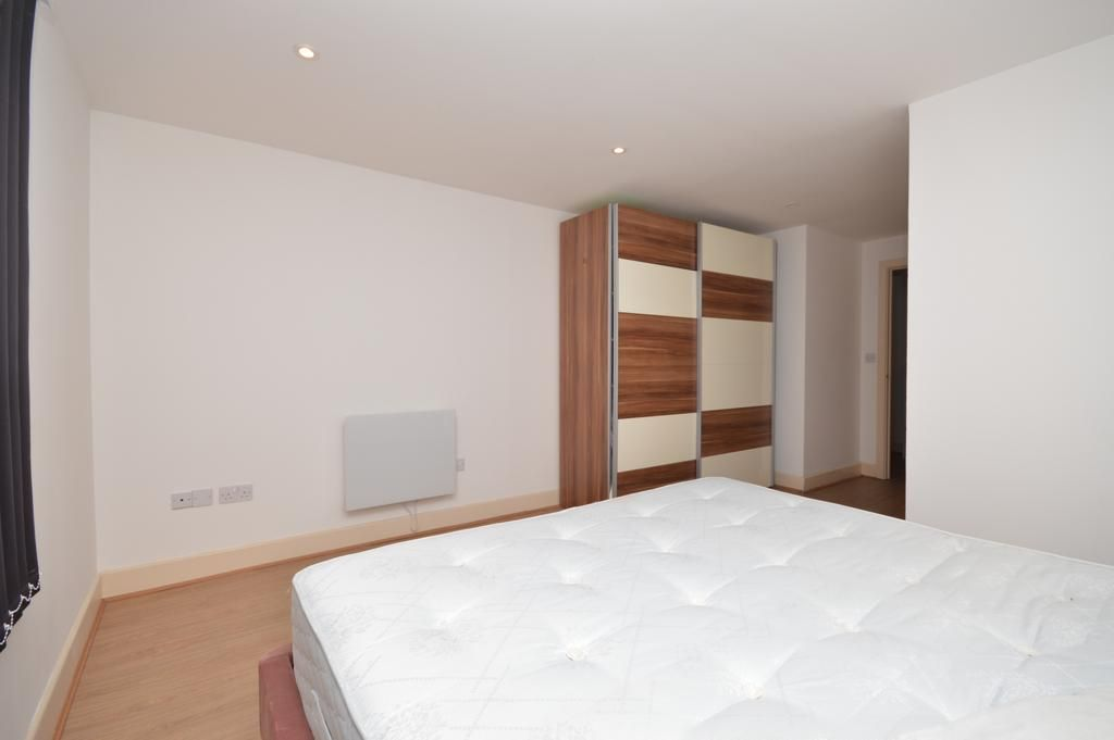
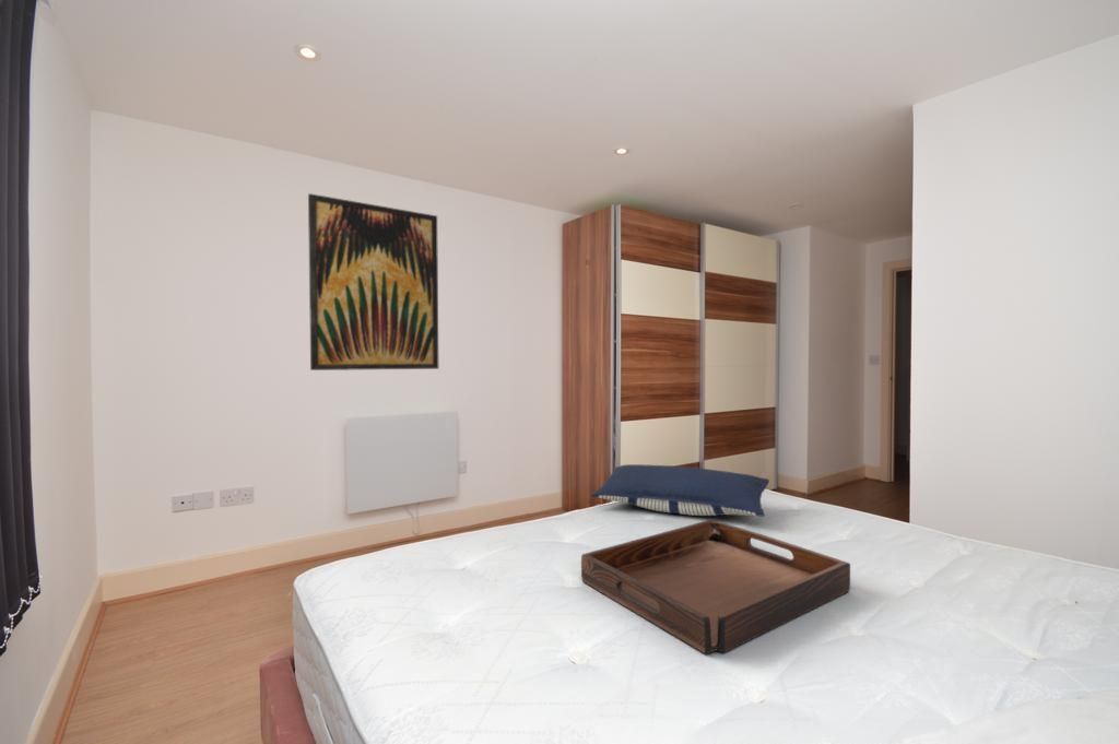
+ wall art (378, 287)
+ serving tray (711, 571)
+ pillow (680, 488)
